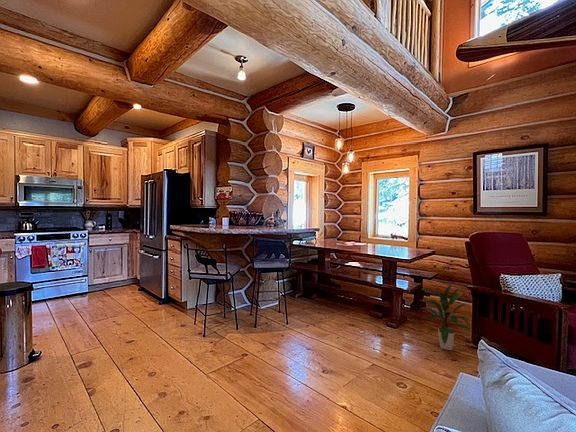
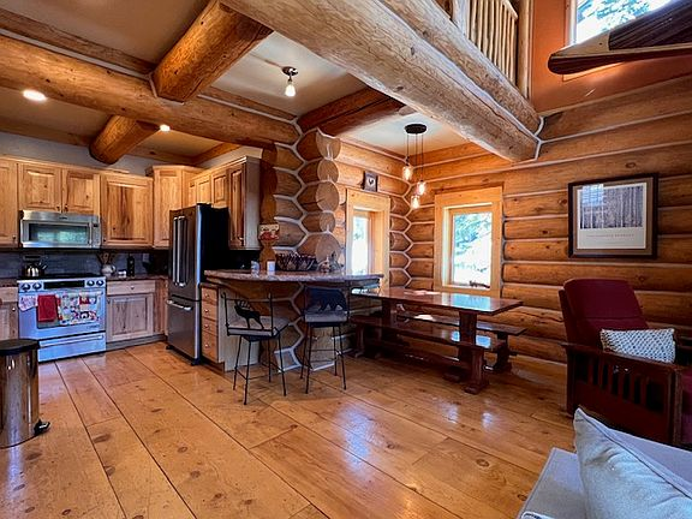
- indoor plant (444, 315)
